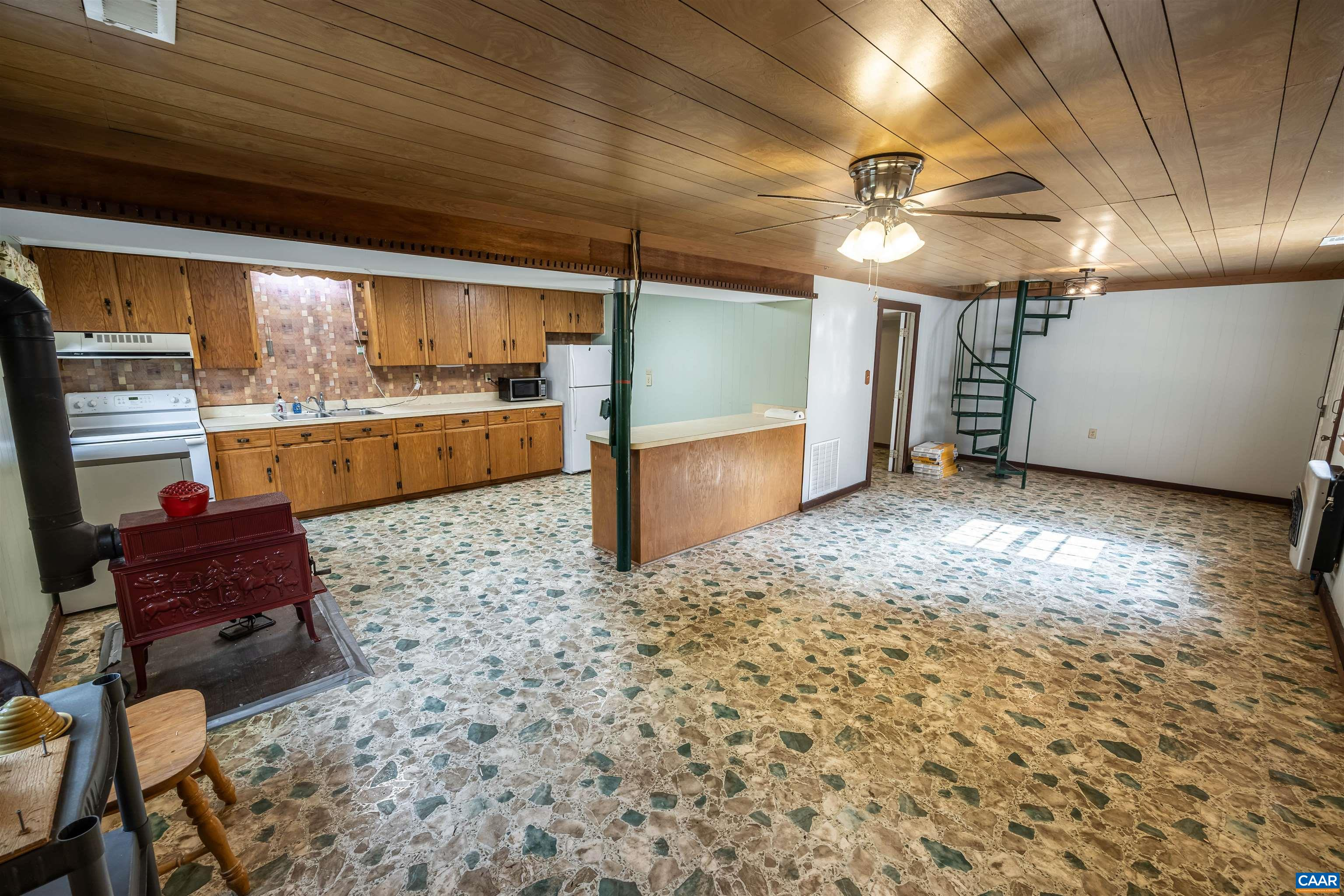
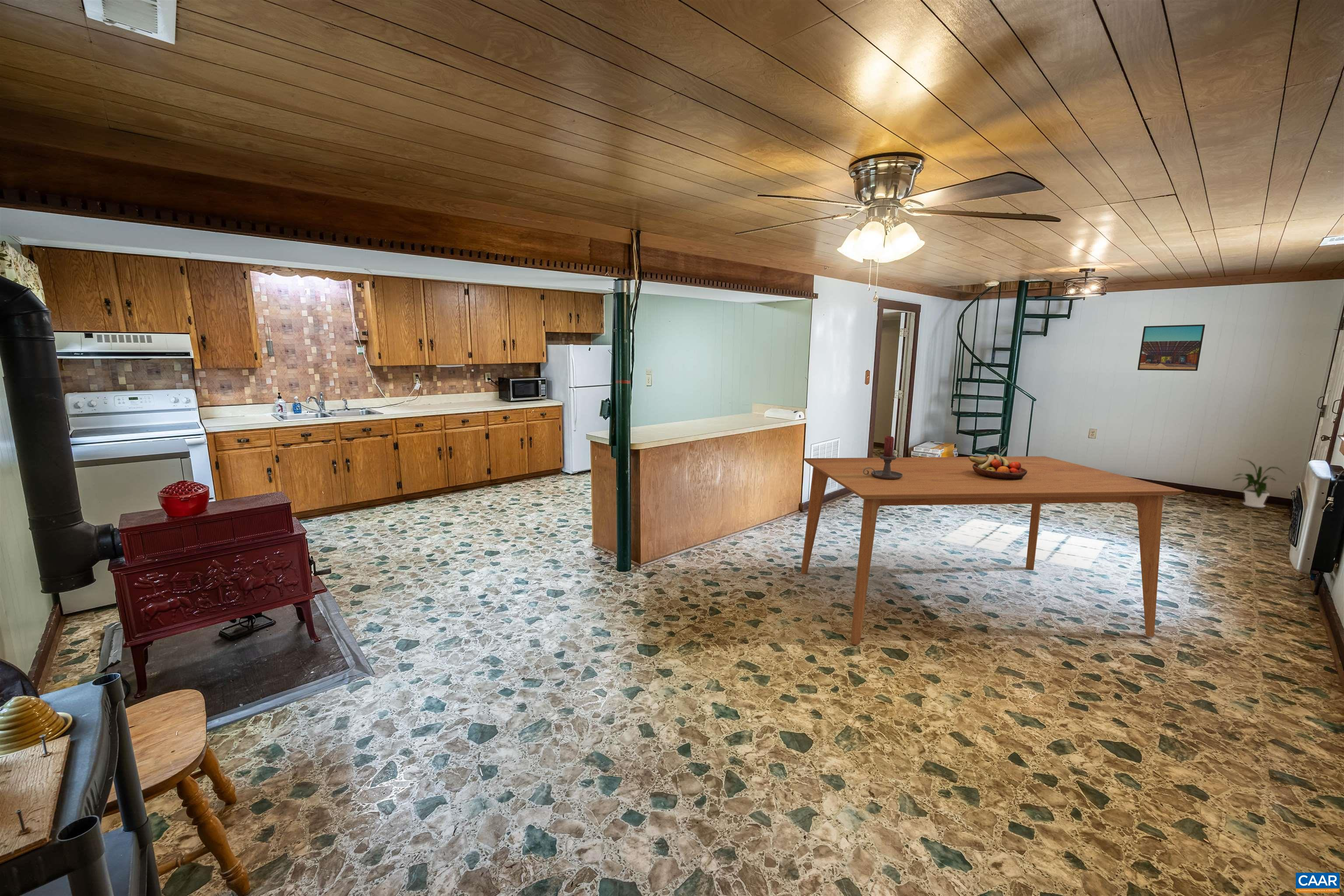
+ house plant (1256, 483)
+ candle holder (883, 456)
+ fruit bowl (999, 465)
+ dining table (961, 504)
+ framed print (1170, 348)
